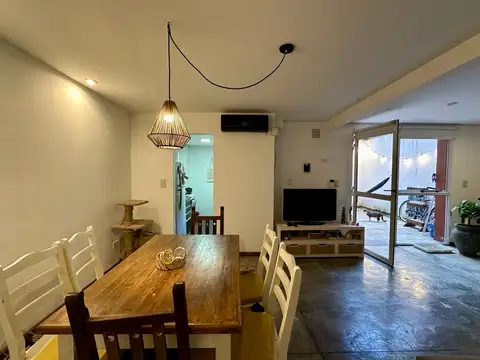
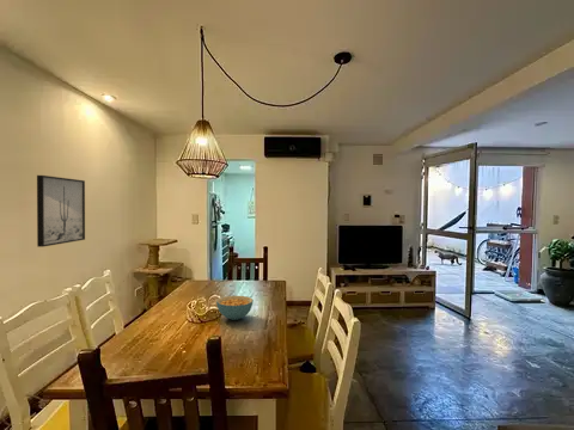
+ wall art (62, 210)
+ cereal bowl (234, 308)
